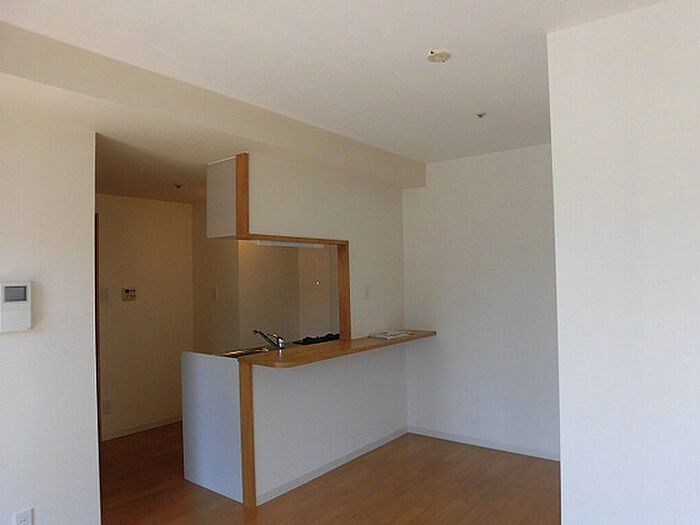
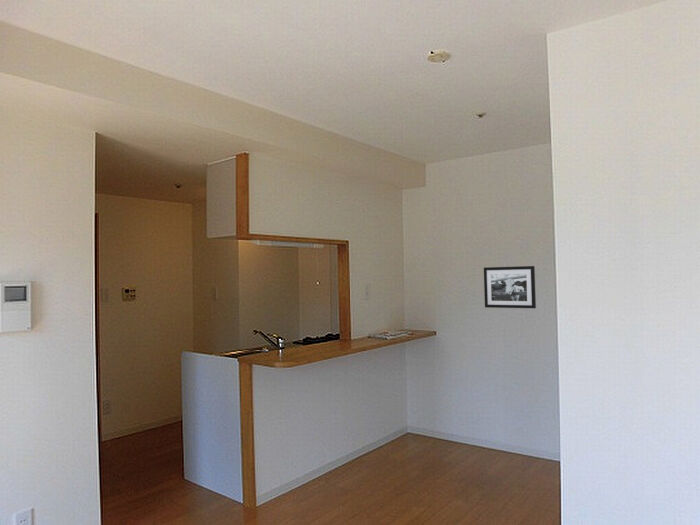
+ picture frame (509, 287)
